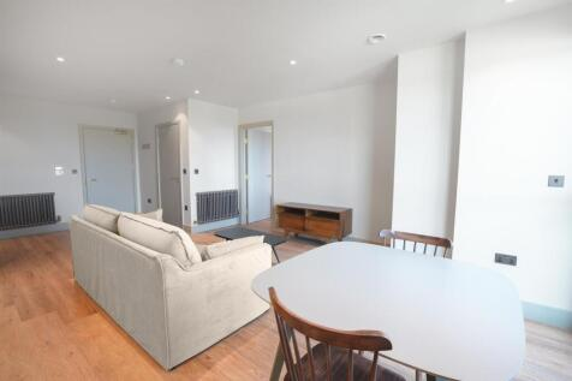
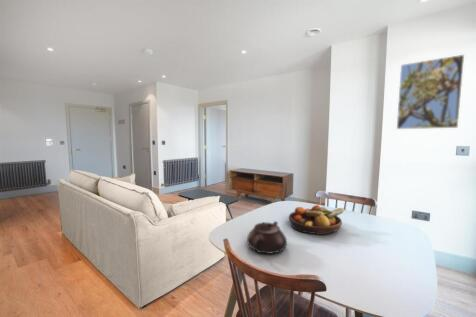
+ teapot (265, 234)
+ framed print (427, 94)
+ fruit bowl (314, 215)
